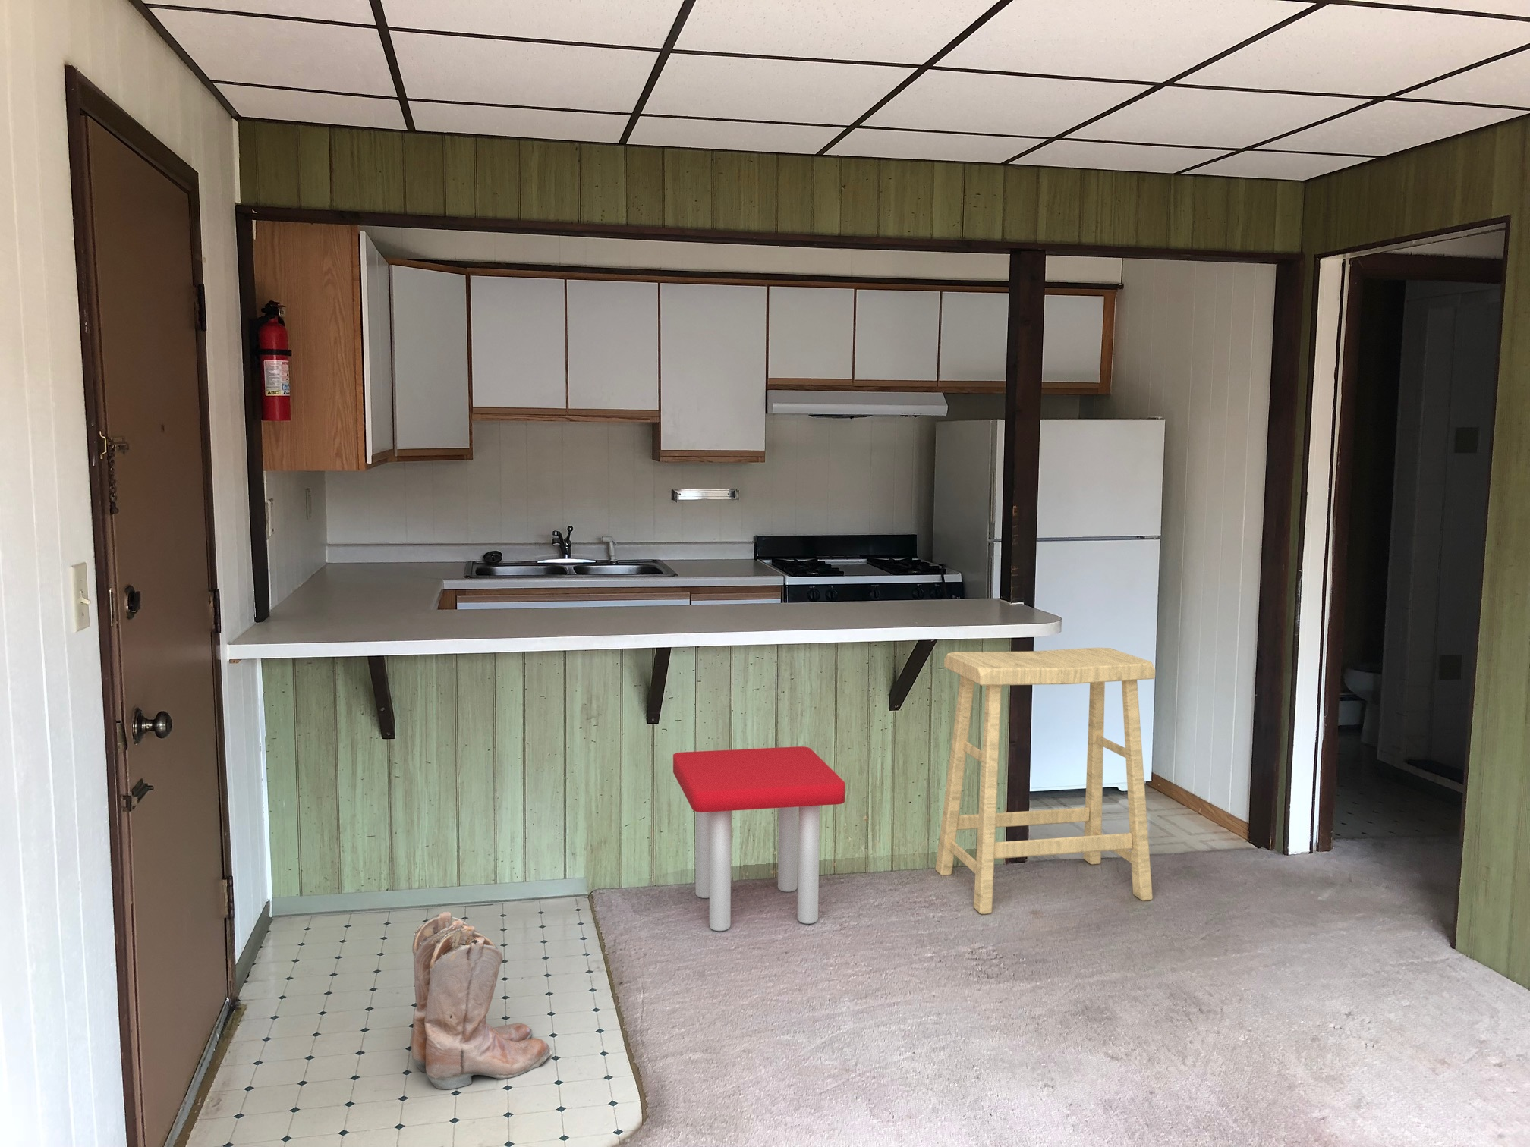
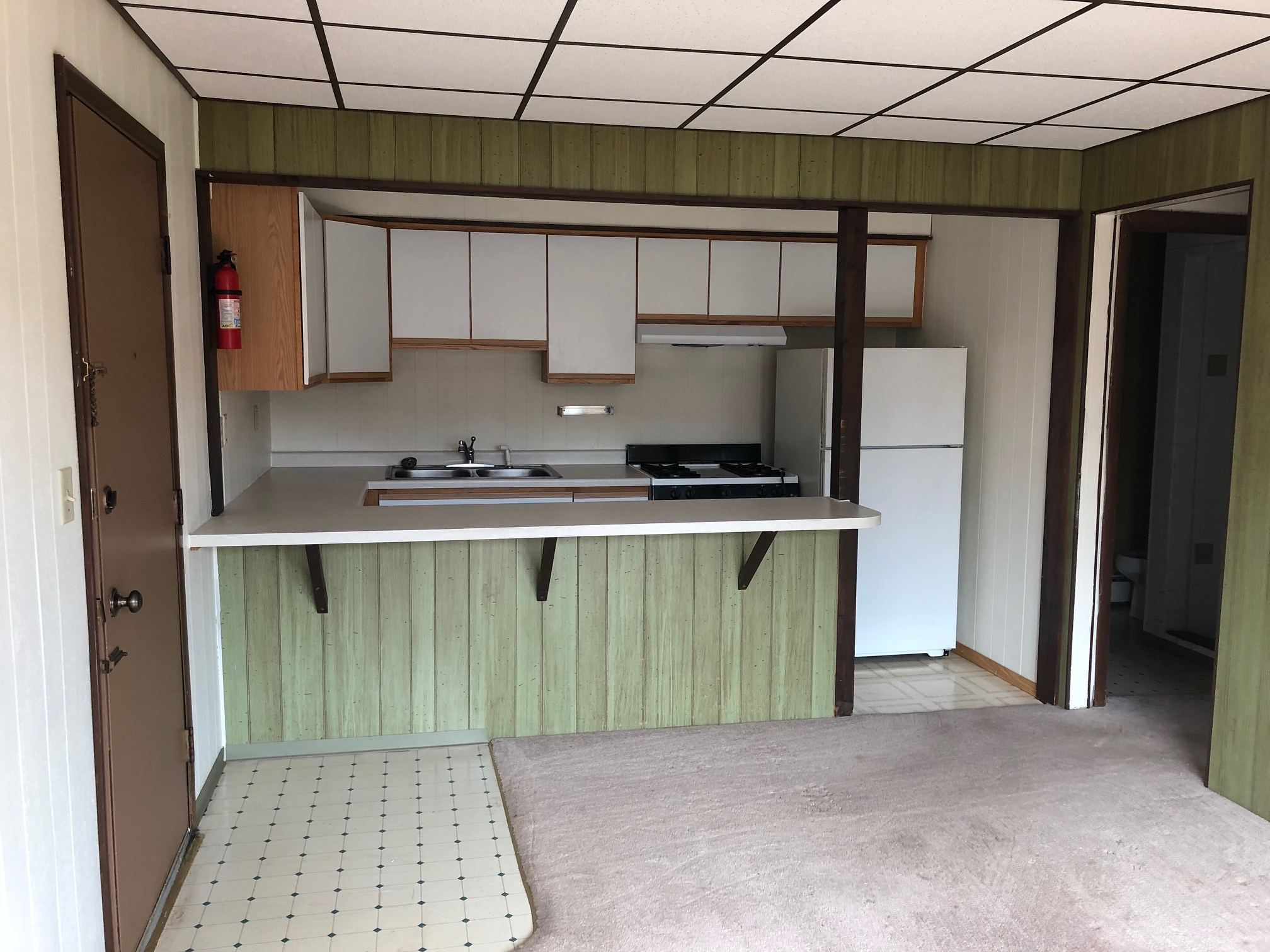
- stool (778, 837)
- boots (481, 989)
- stool (1049, 810)
